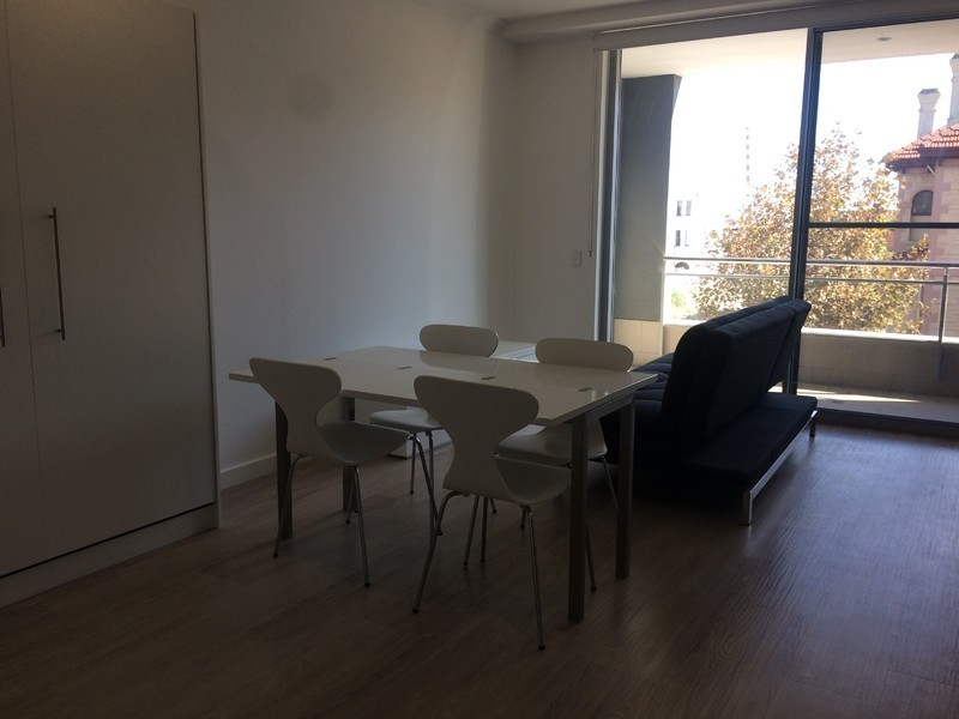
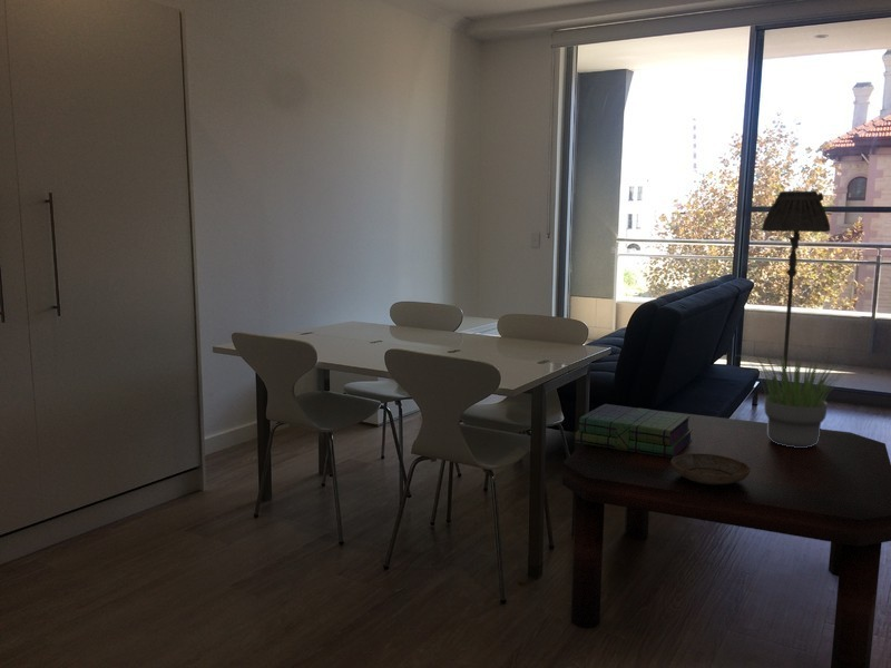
+ stack of books (634, 428)
+ coffee table (726, 522)
+ floor lamp (787, 330)
+ ceramic bowl (709, 470)
+ potted plant (795, 402)
